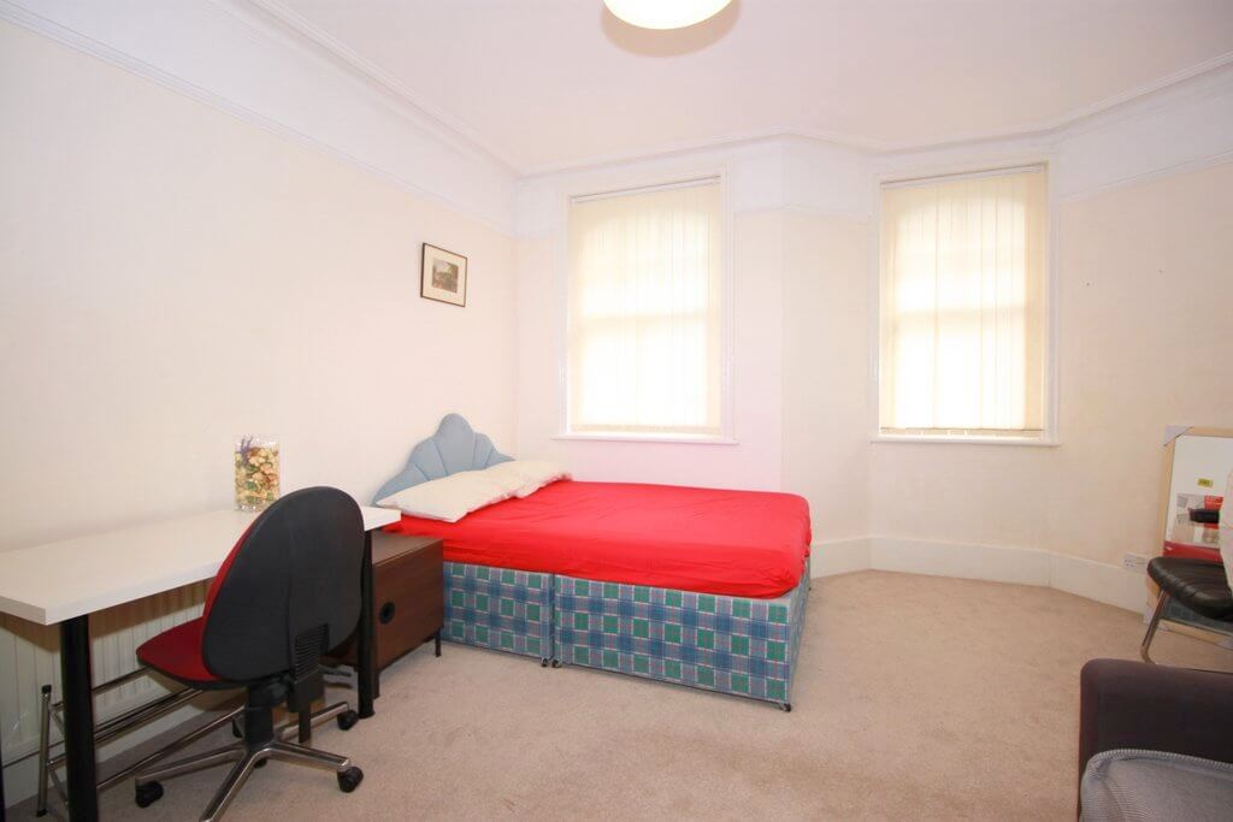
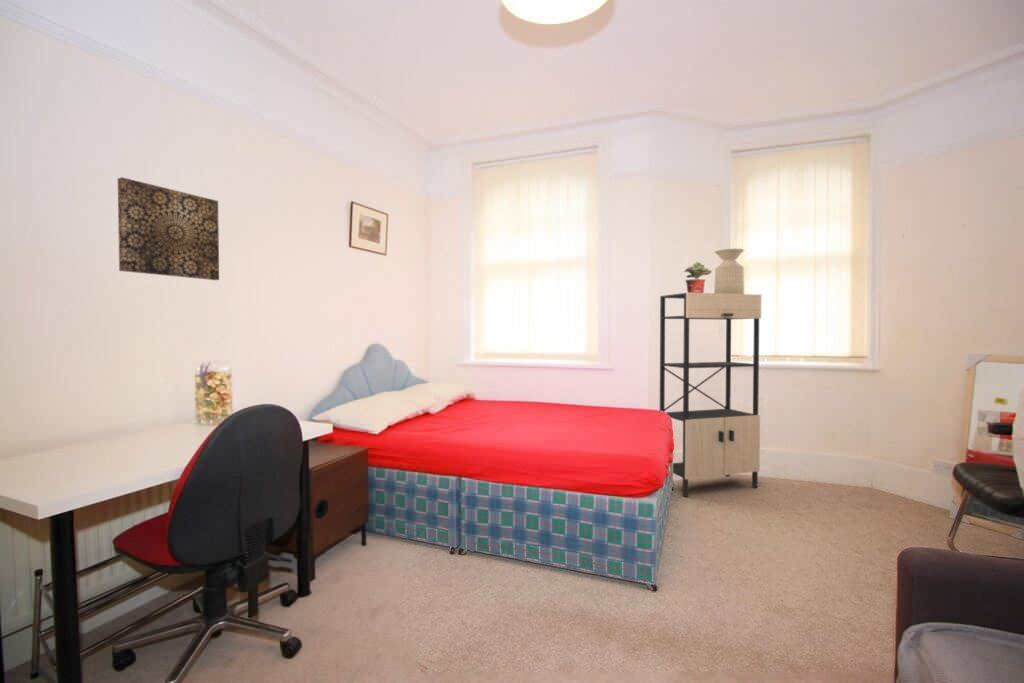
+ potted plant (698, 277)
+ shelving unit (706, 394)
+ side table (729, 273)
+ wall art (172, 233)
